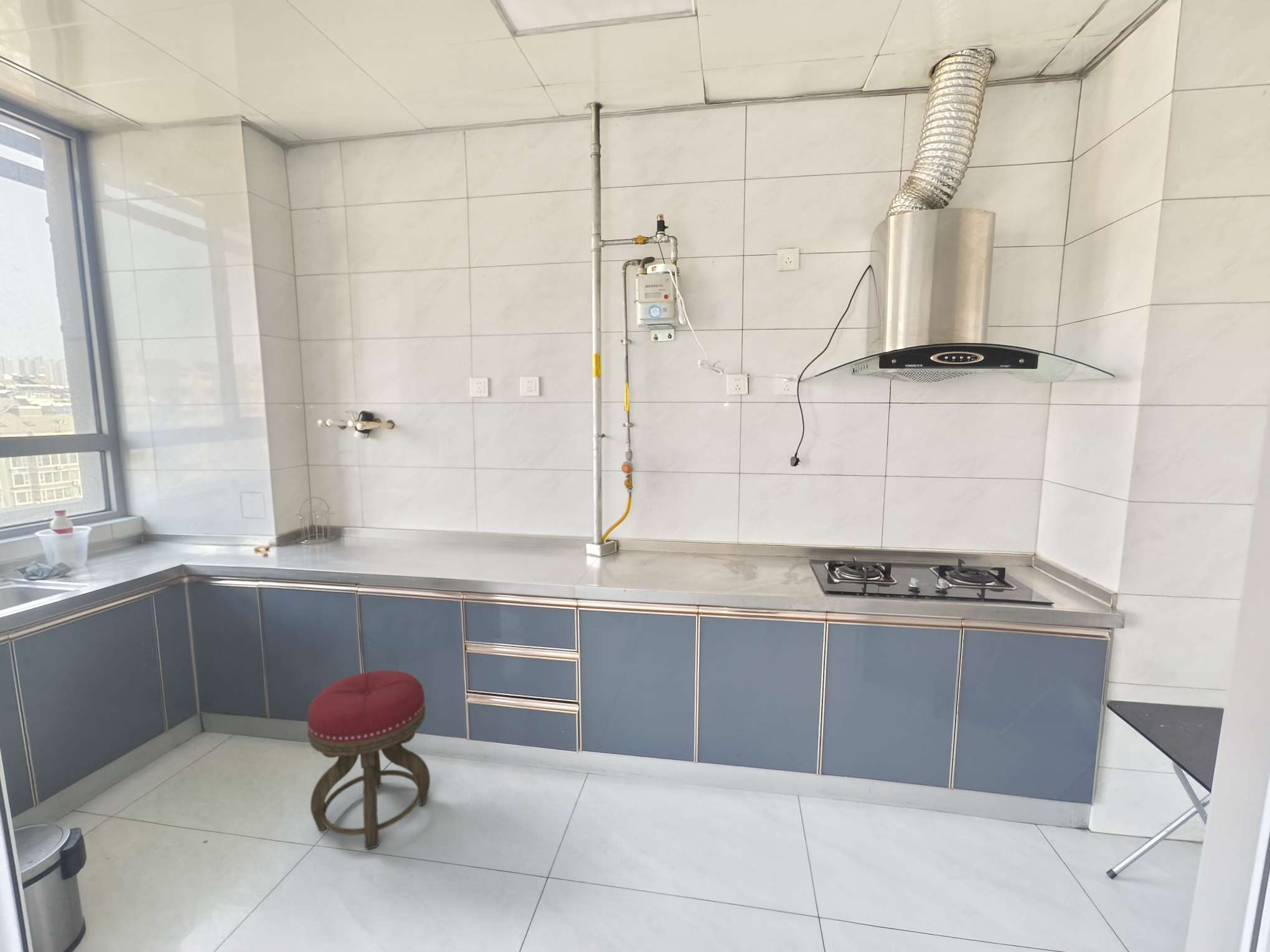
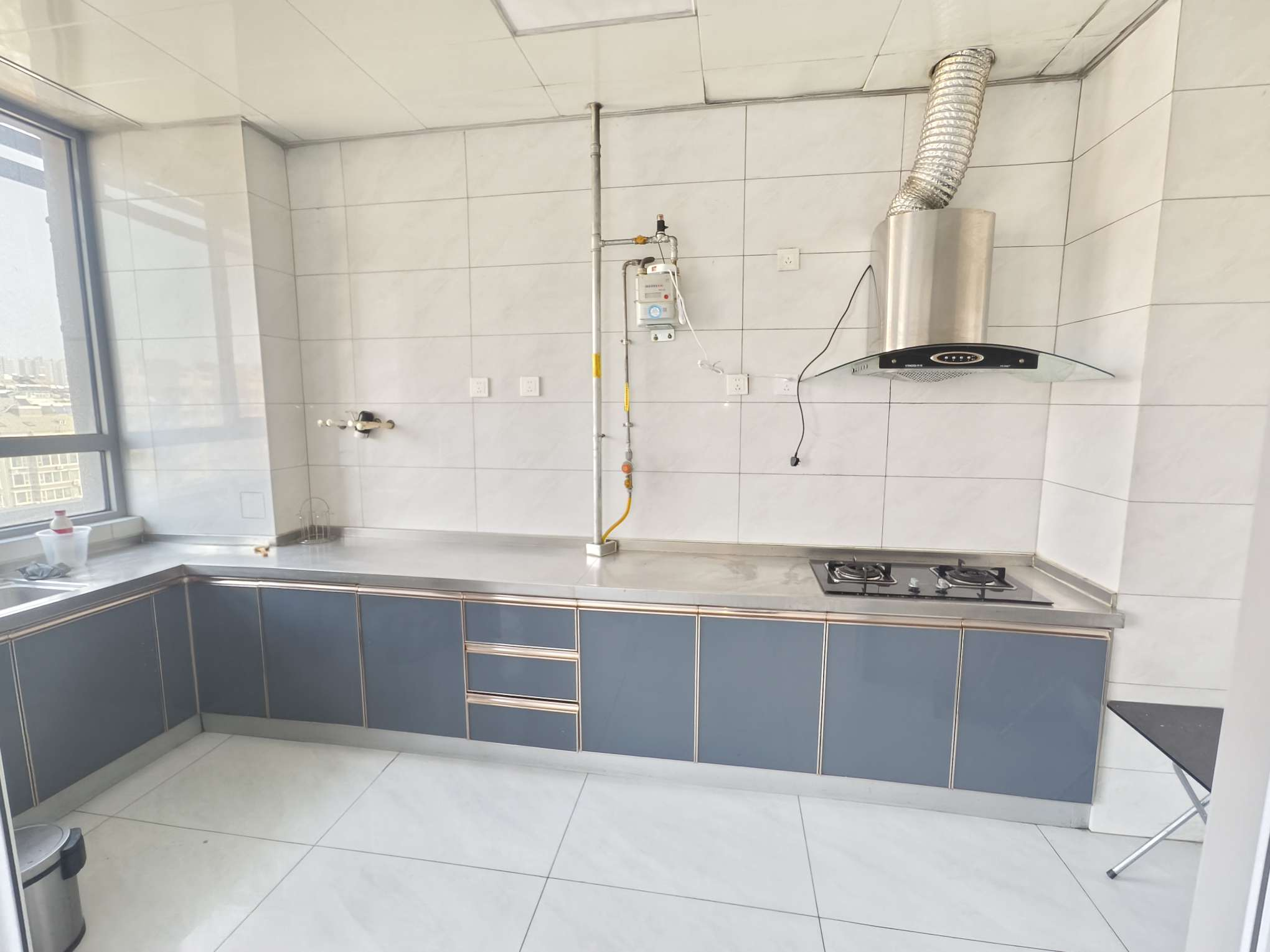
- stool (370, 752)
